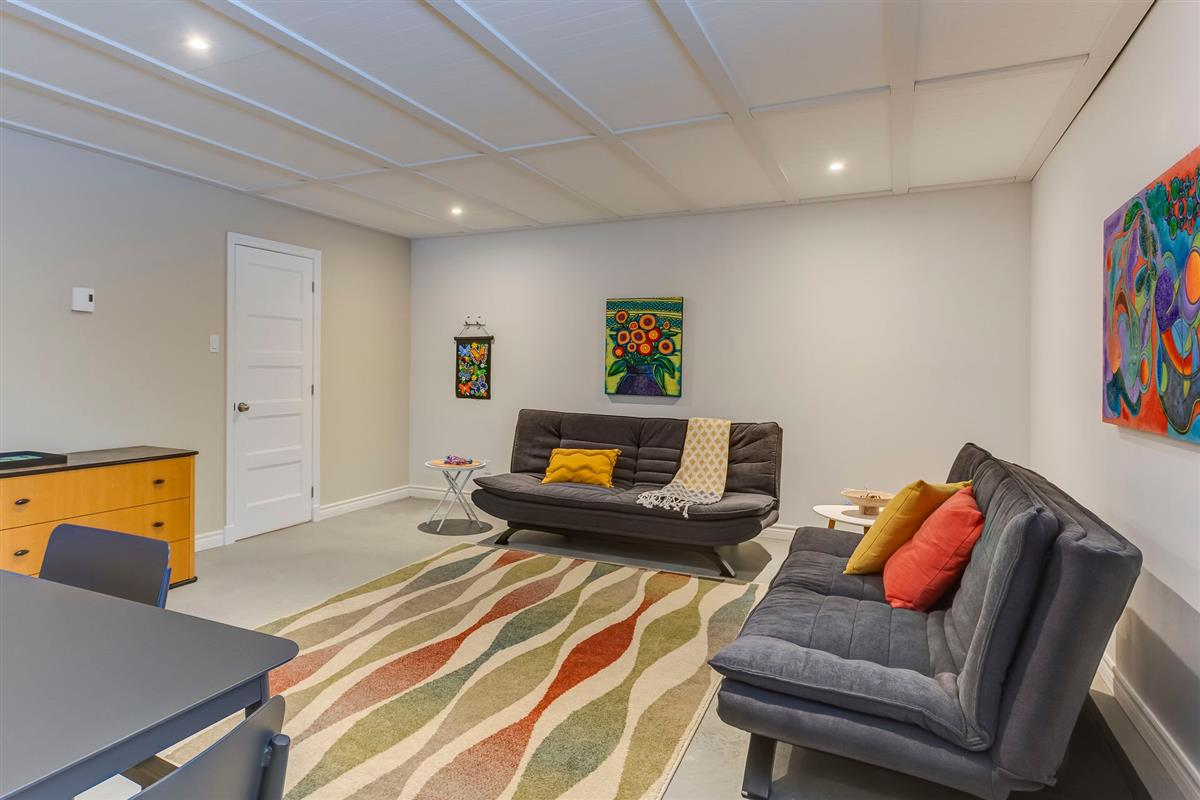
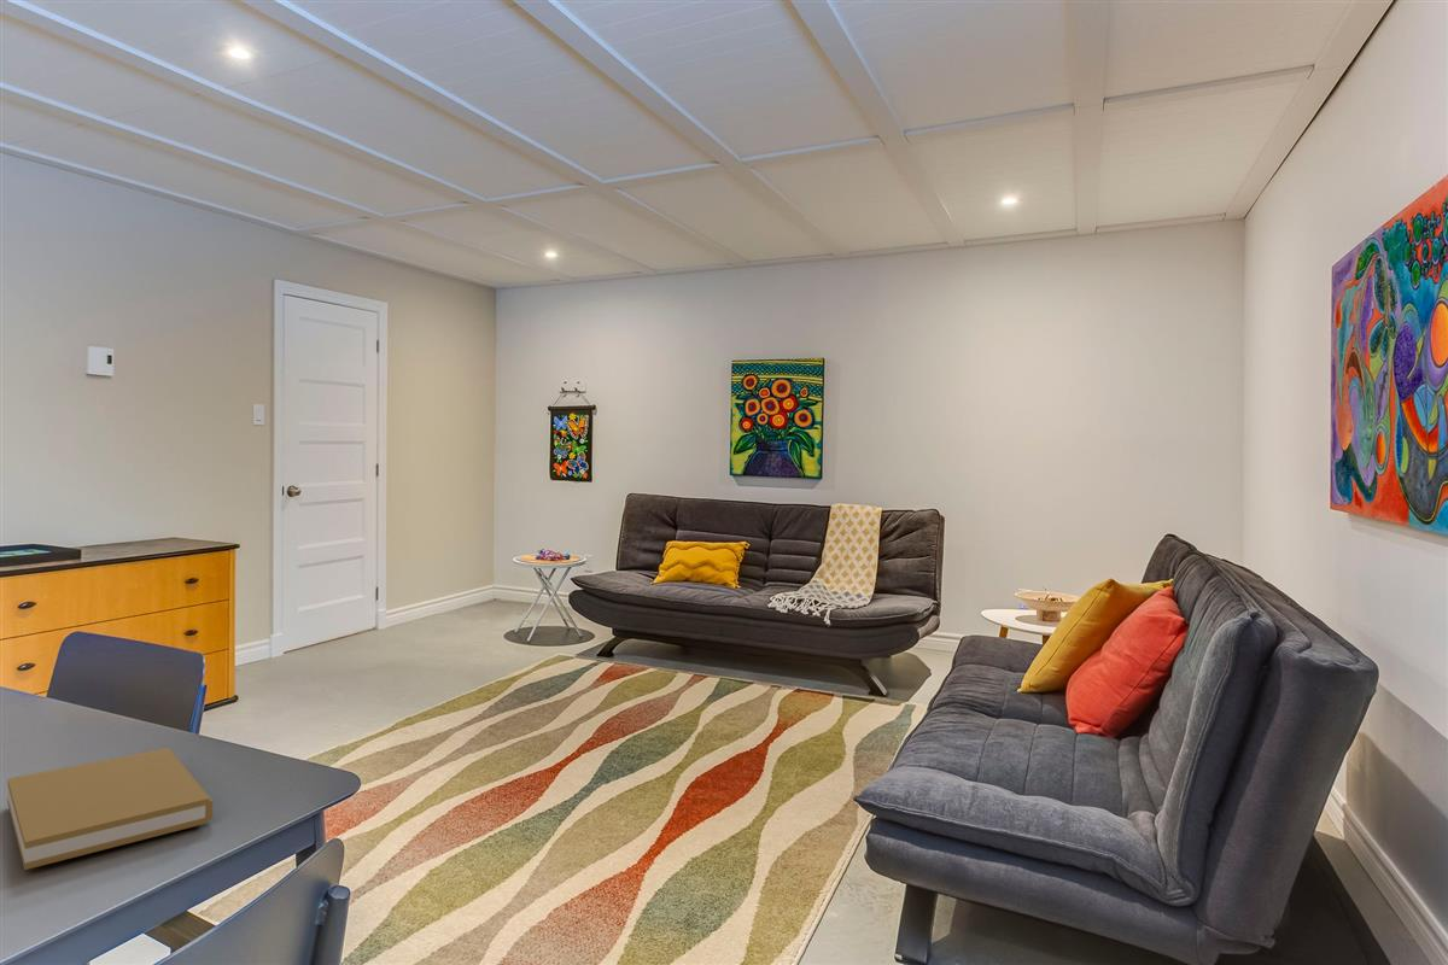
+ book (107, 800)
